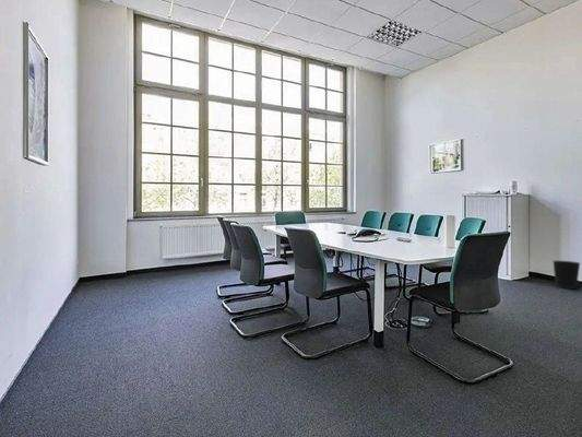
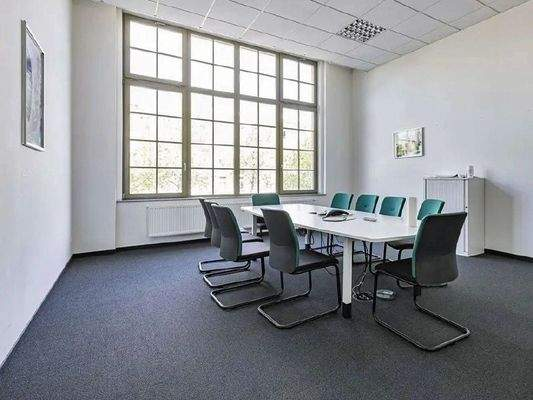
- wastebasket (566, 274)
